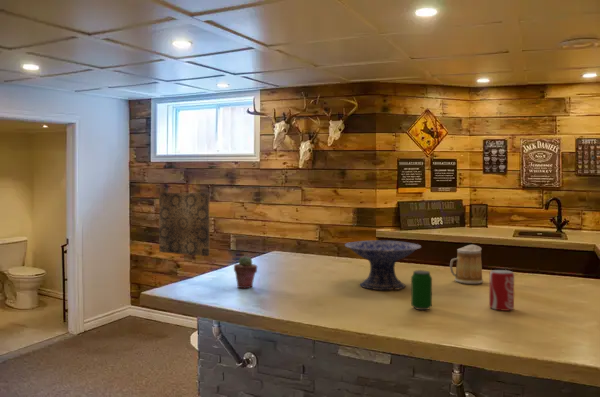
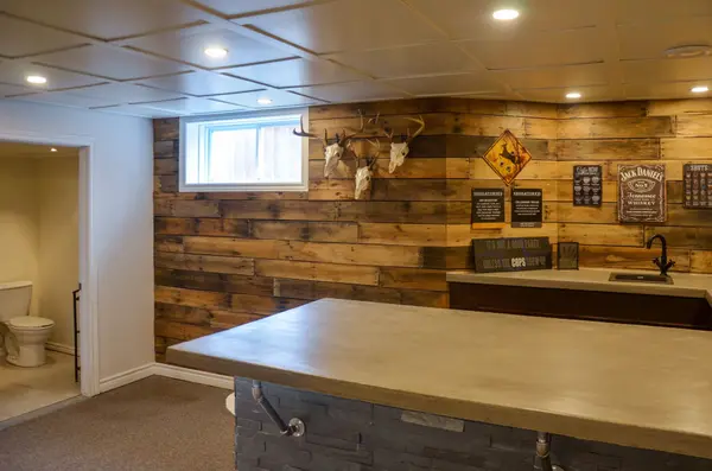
- potted succulent (245, 271)
- wall art (183, 223)
- mug (466, 263)
- decorative bowl (382, 265)
- beverage can (501, 289)
- beverage can (421, 289)
